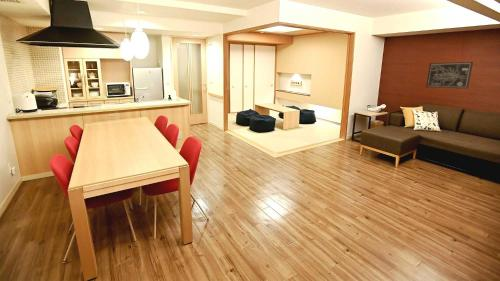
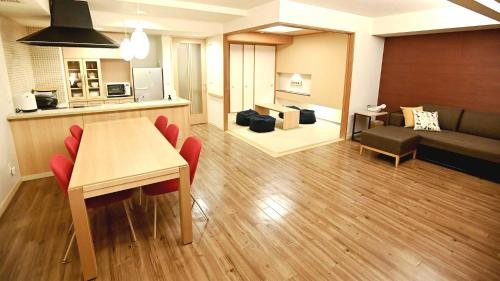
- wall art (448, 75)
